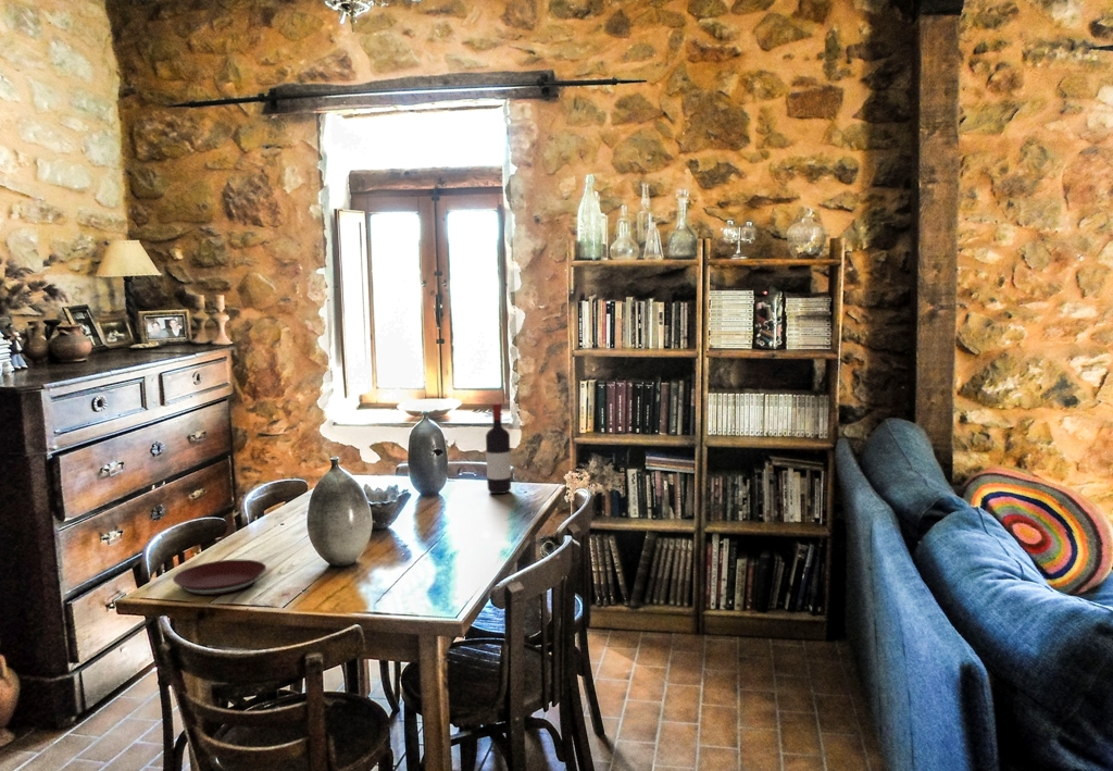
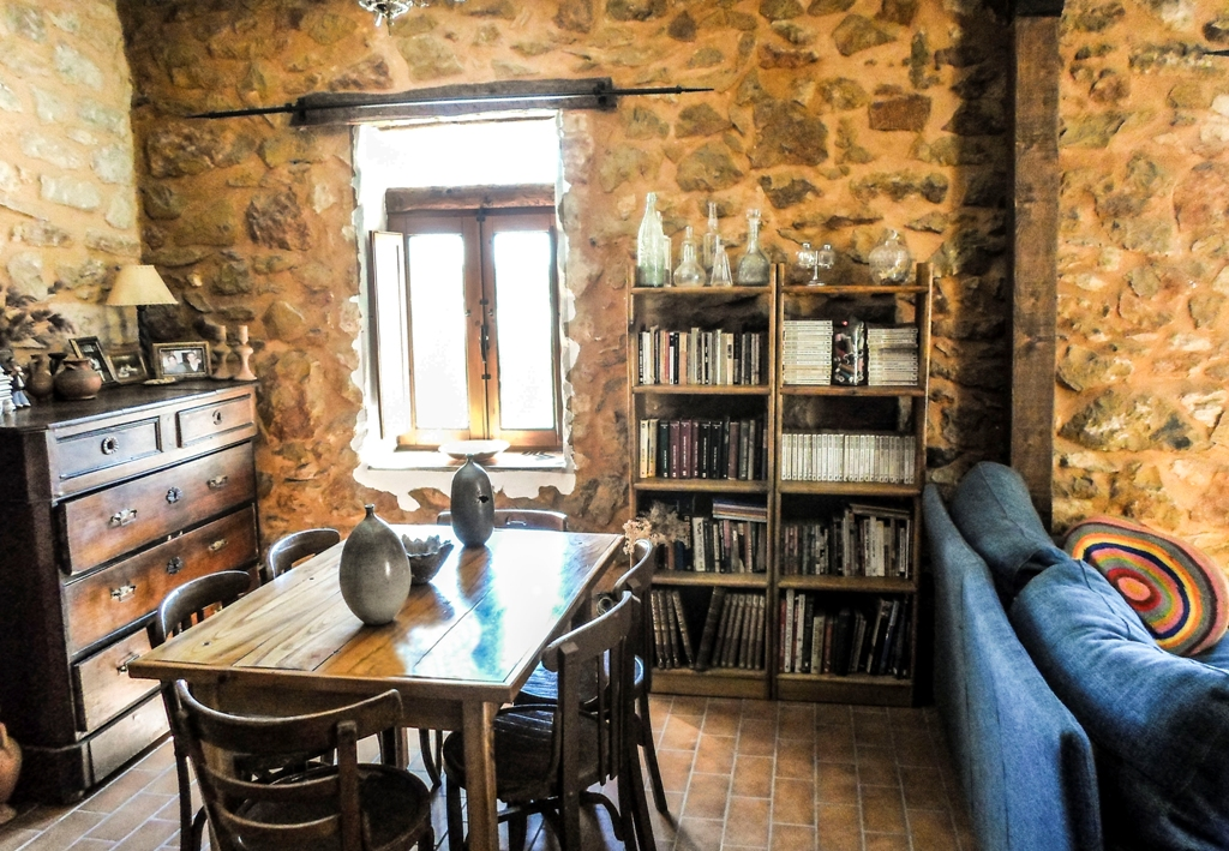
- plate (221, 577)
- wine bottle (498, 447)
